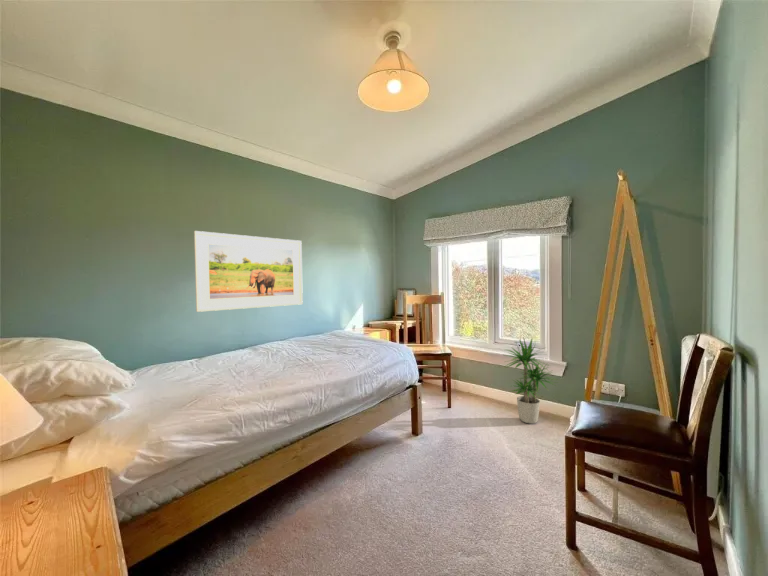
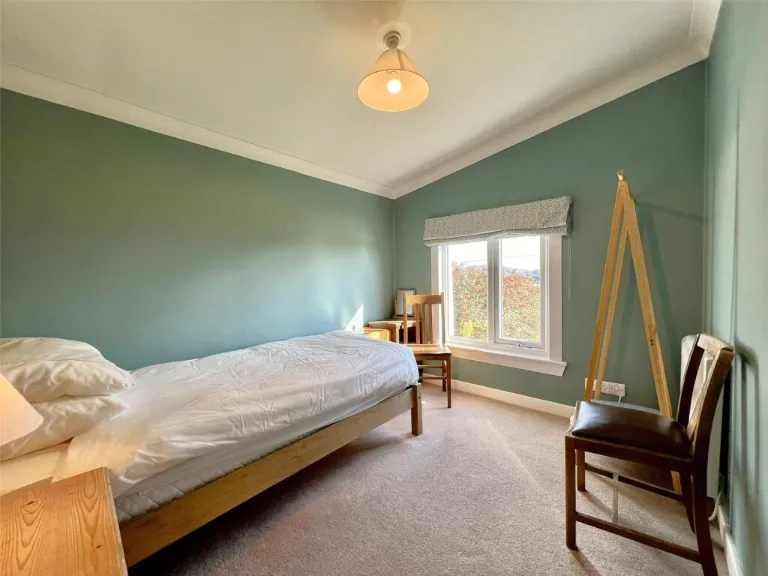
- potted plant (530, 380)
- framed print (255, 272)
